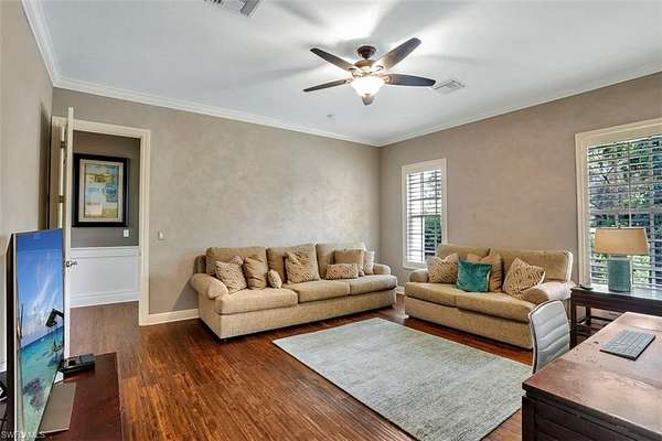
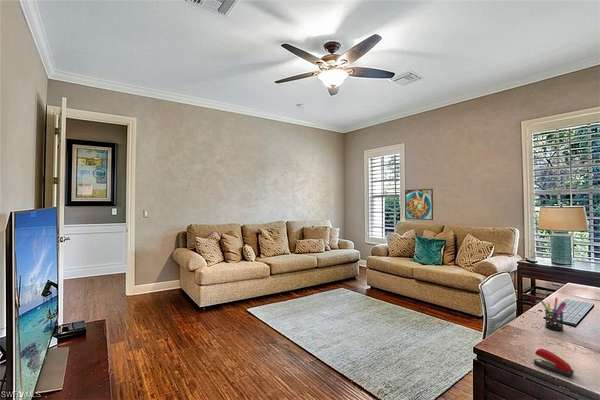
+ stapler (552, 360)
+ pen holder (552, 312)
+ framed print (418, 204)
